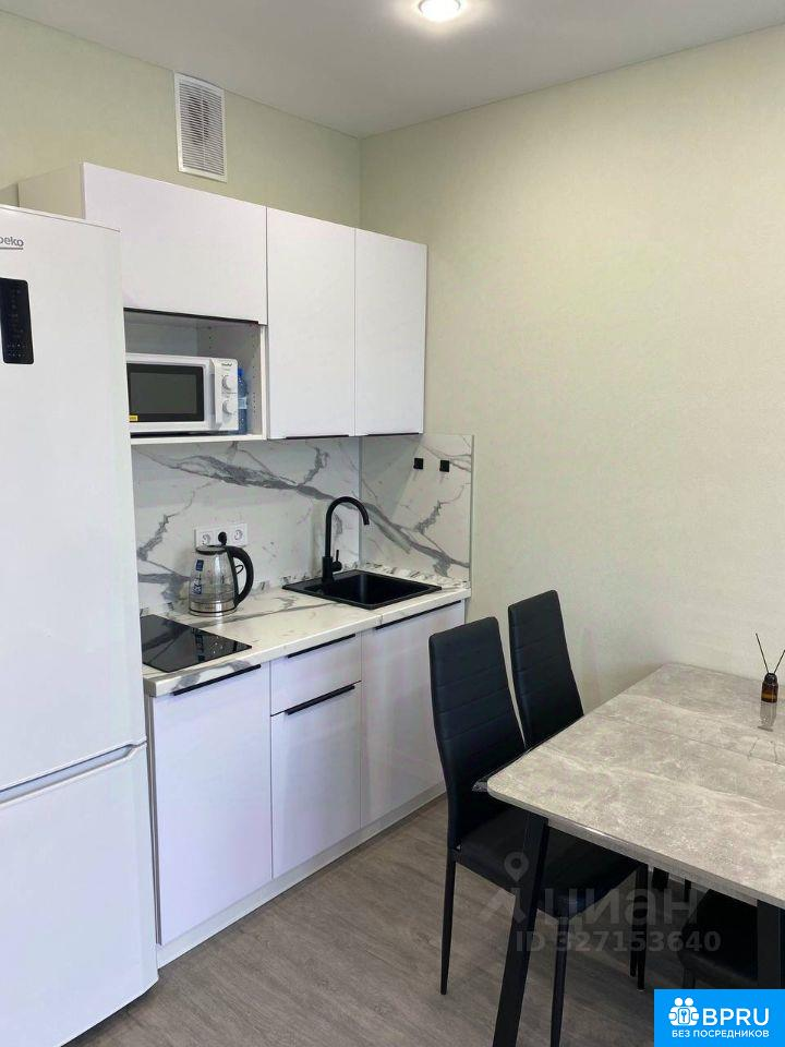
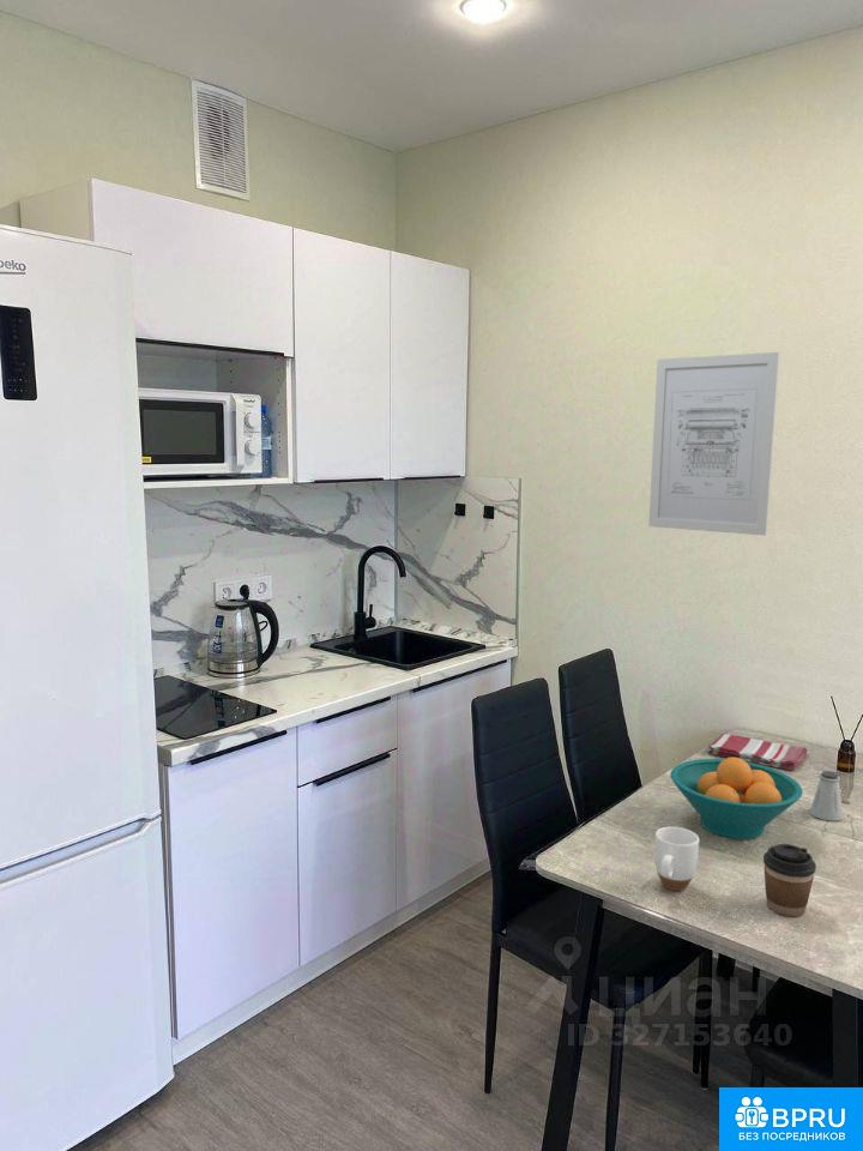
+ dish towel (756, 748)
+ wall art (710, 444)
+ fruit bowl (734, 793)
+ saltshaker (827, 794)
+ mug (672, 864)
+ coffee cup (787, 876)
